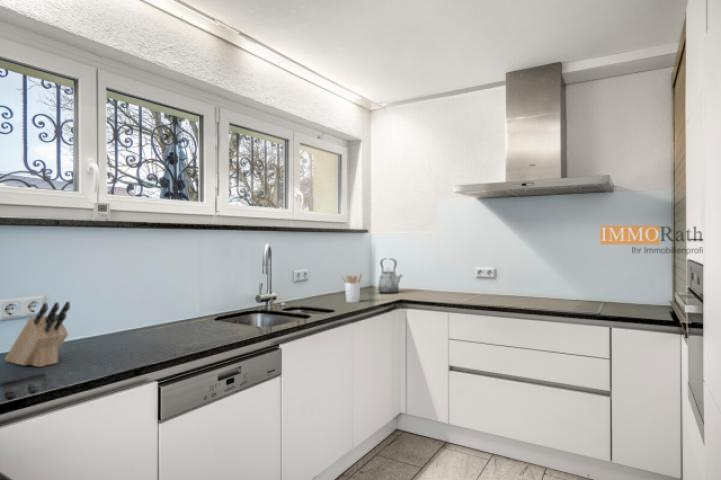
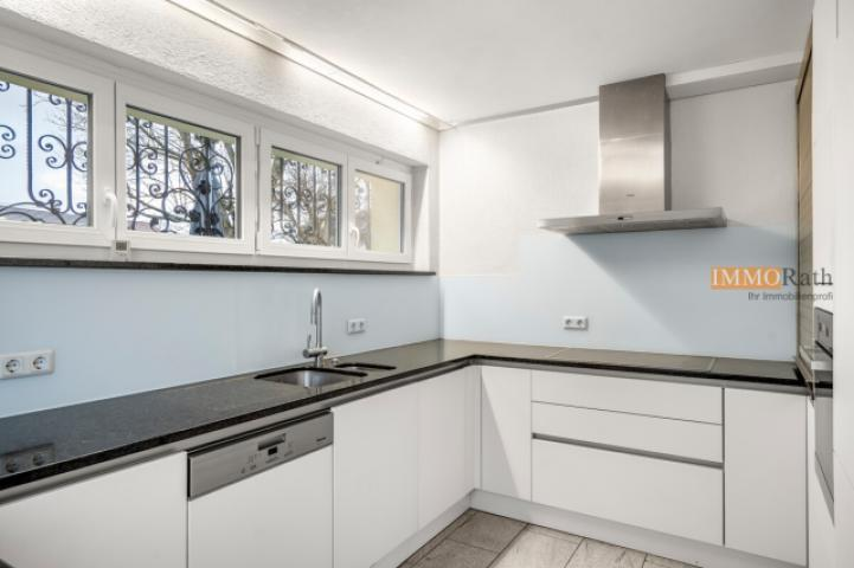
- utensil holder (352, 287)
- knife block (39, 331)
- kettle (391, 276)
